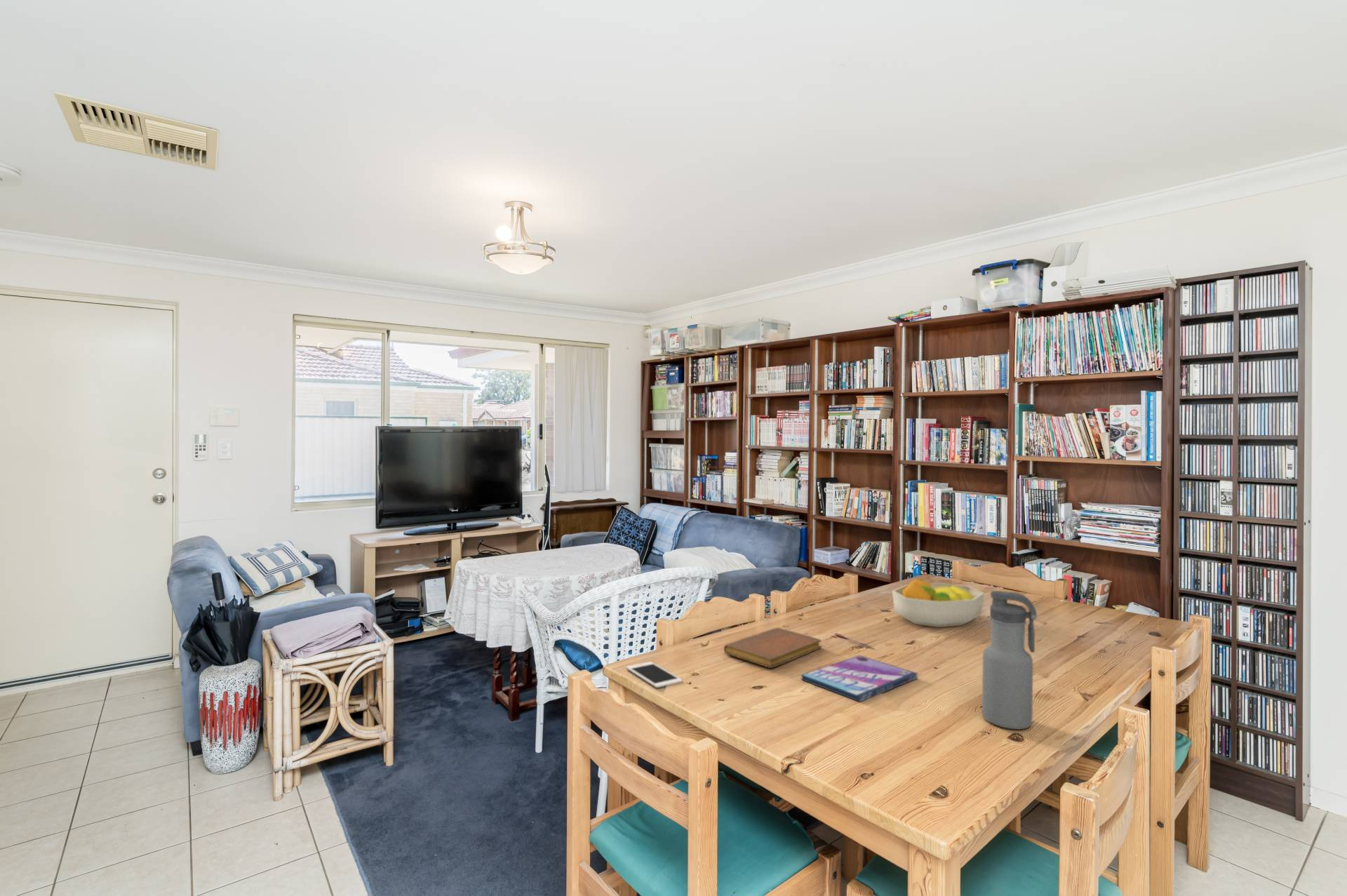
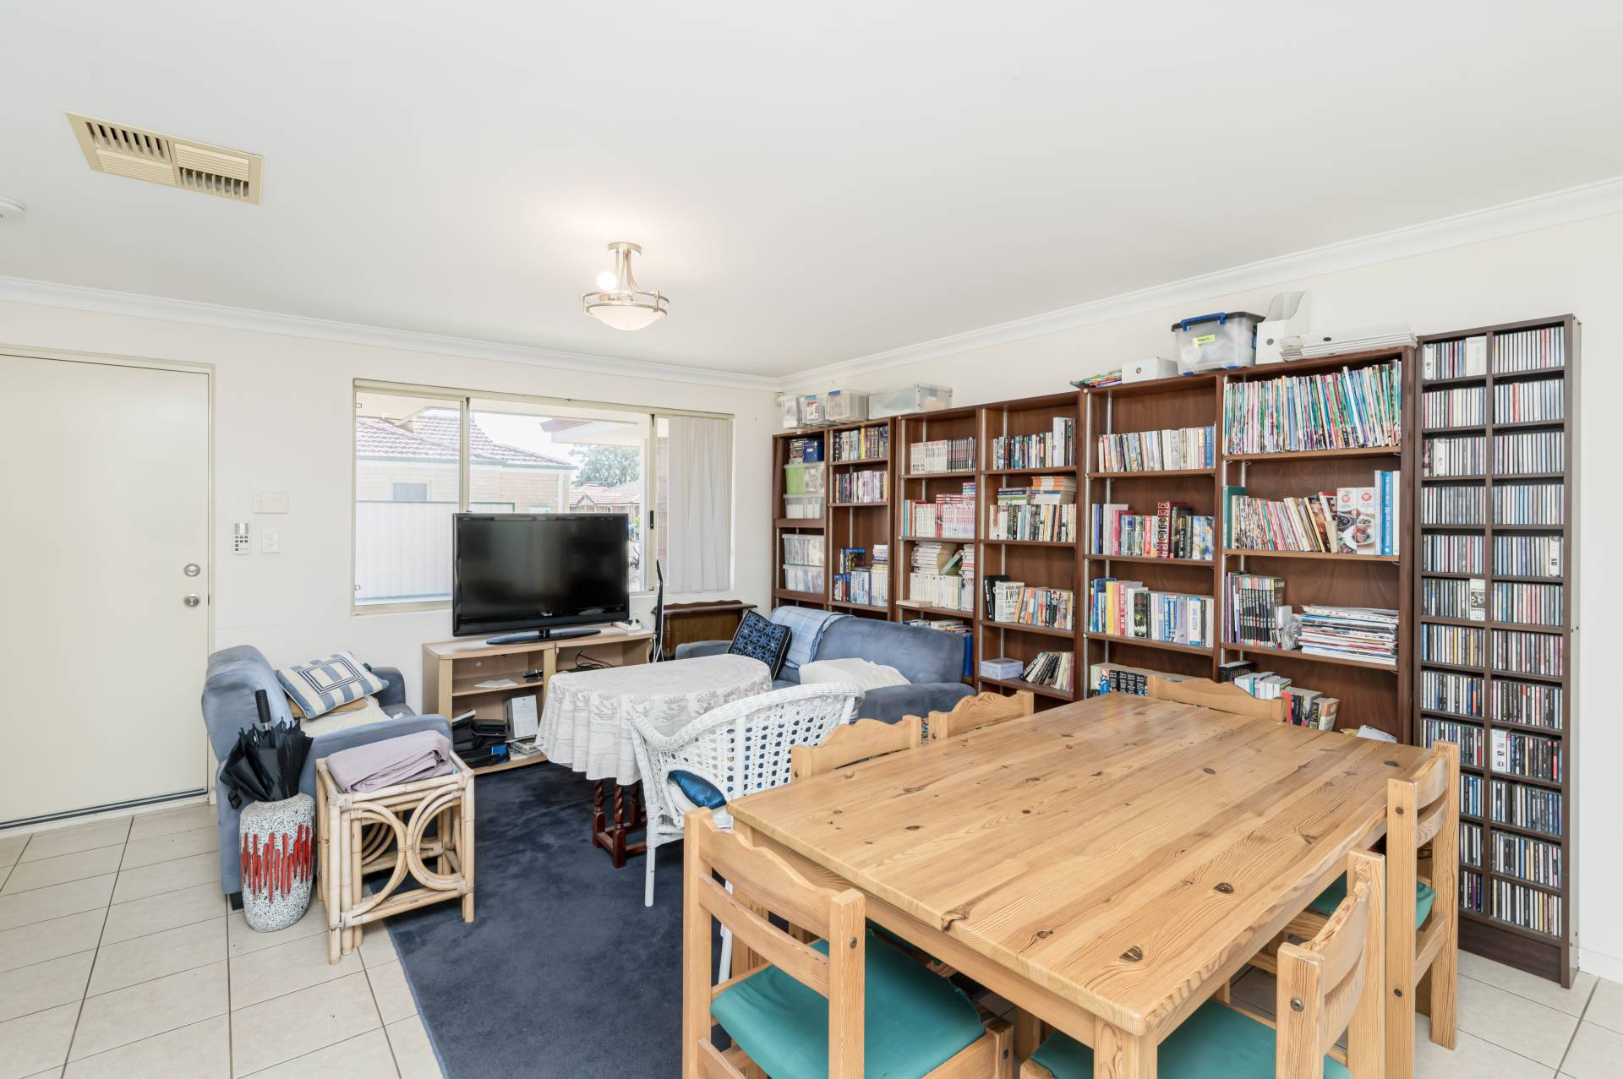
- water bottle (1008, 657)
- fruit bowl (937, 599)
- notebook (773, 646)
- video game case (859, 676)
- pen (854, 641)
- cell phone (653, 674)
